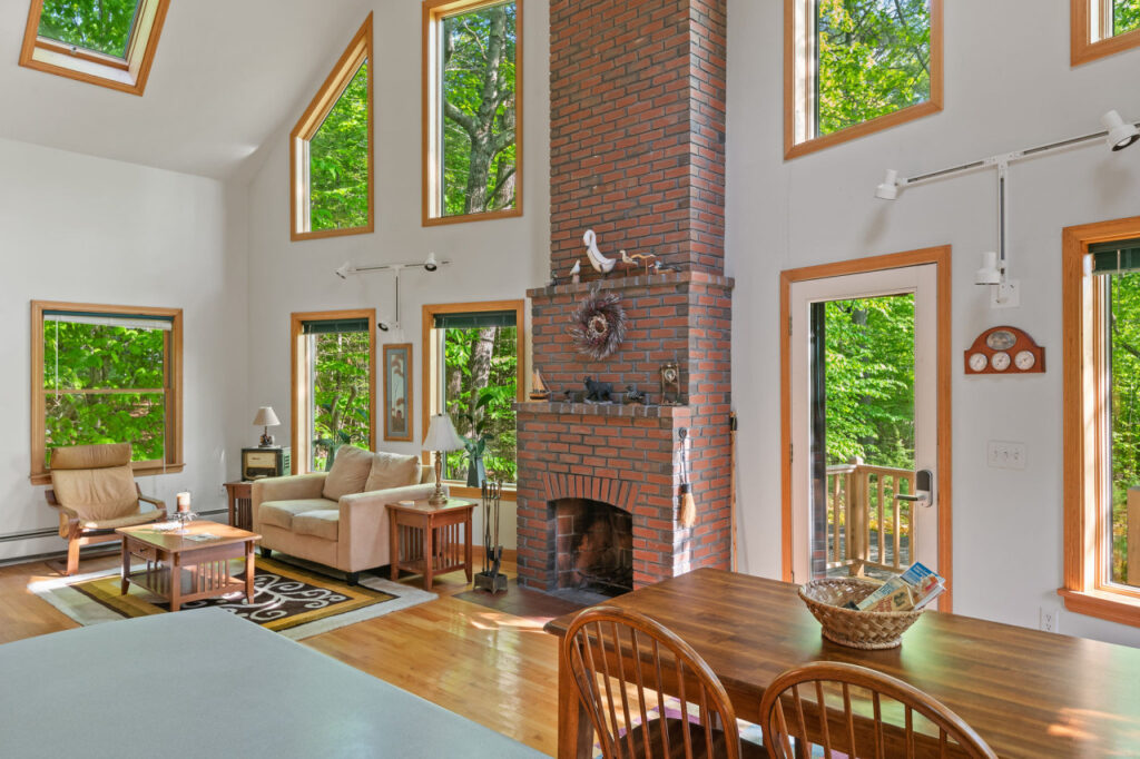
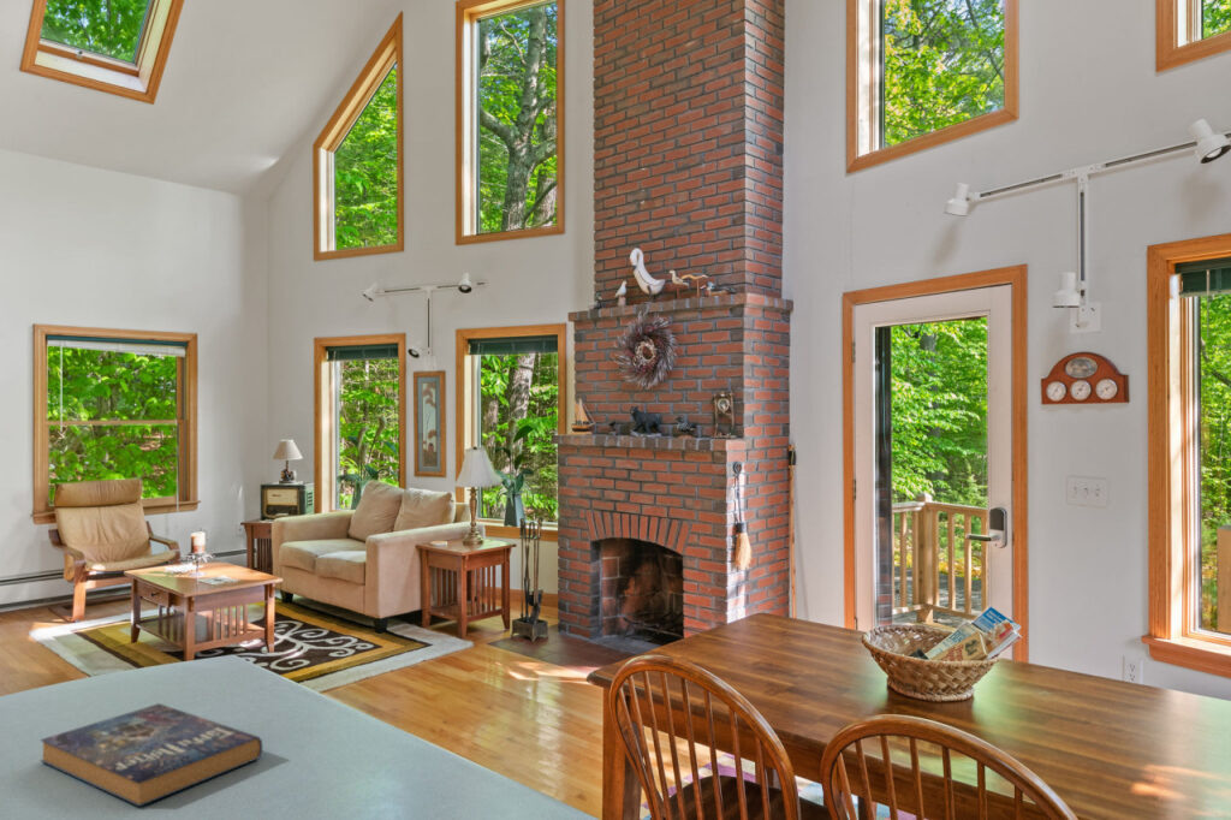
+ book (151, 748)
